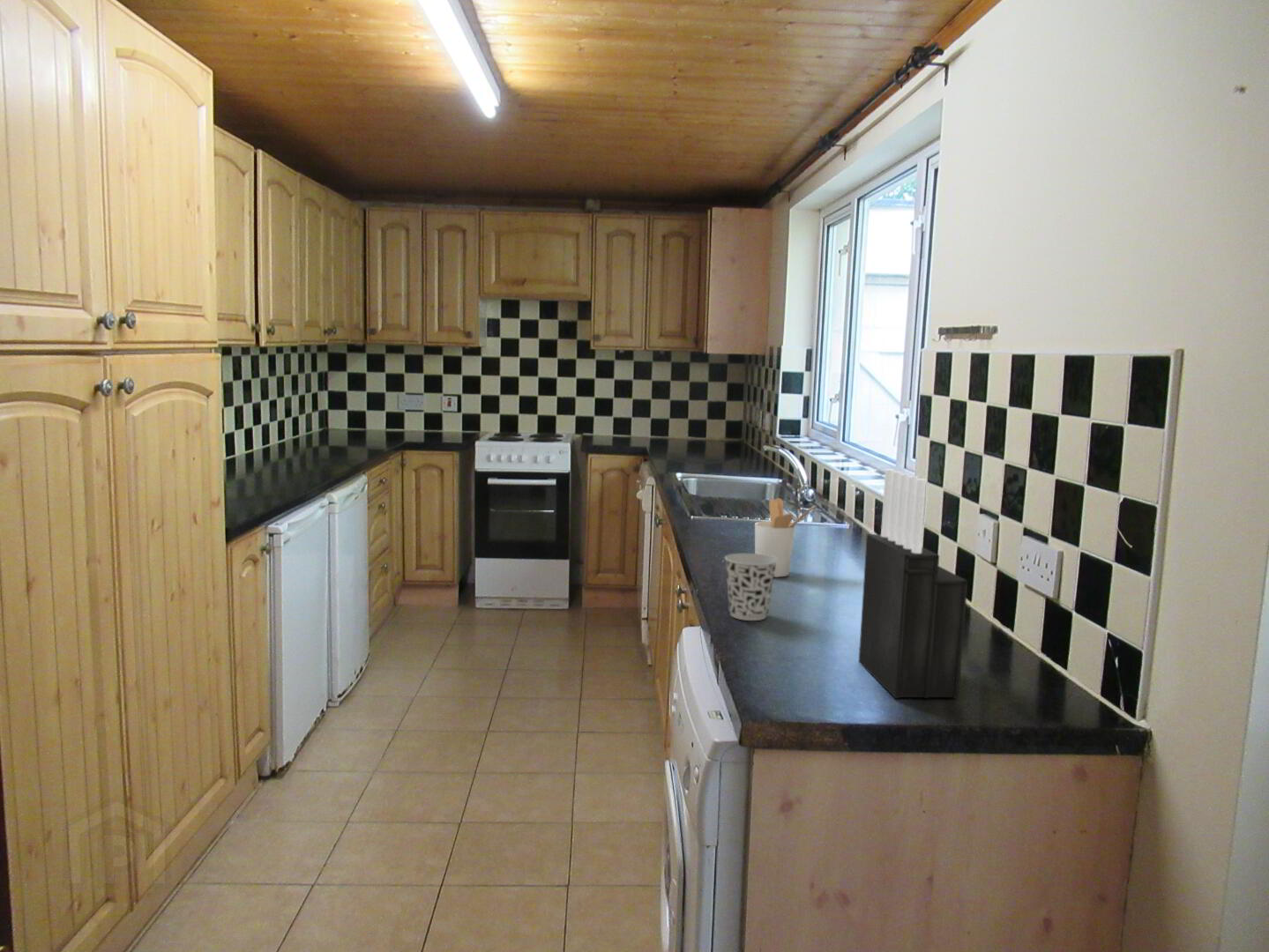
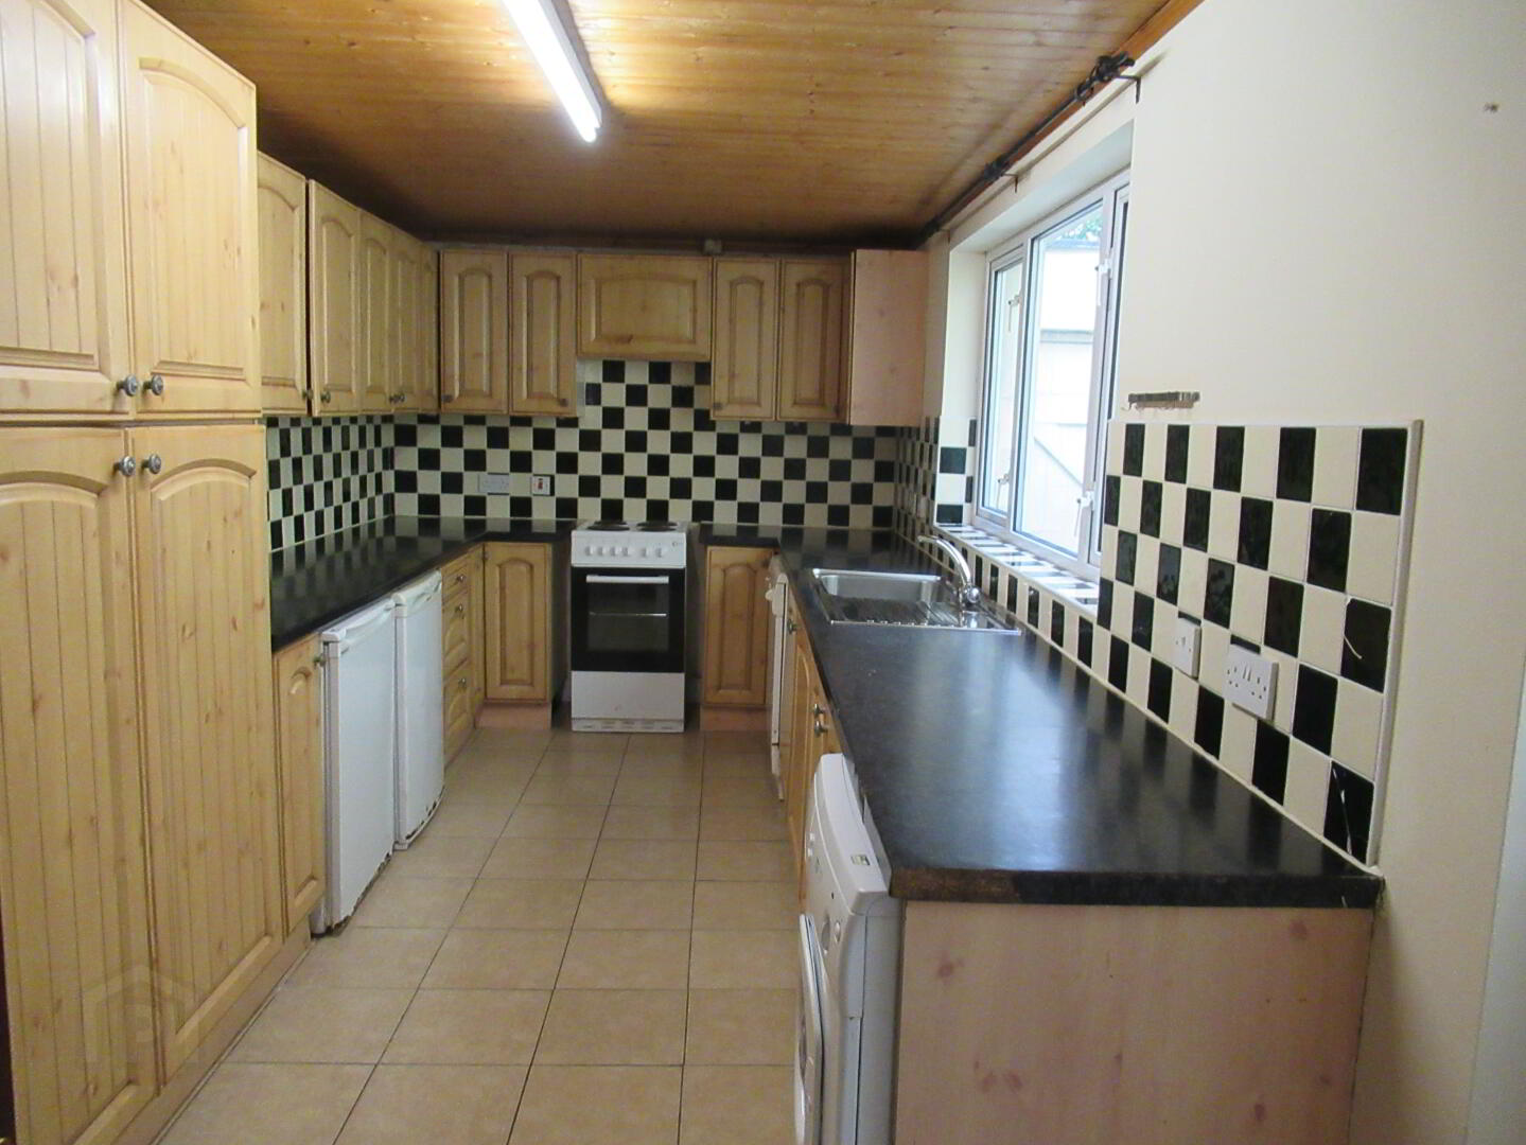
- utensil holder (784, 538)
- knife block (919, 578)
- cup (750, 587)
